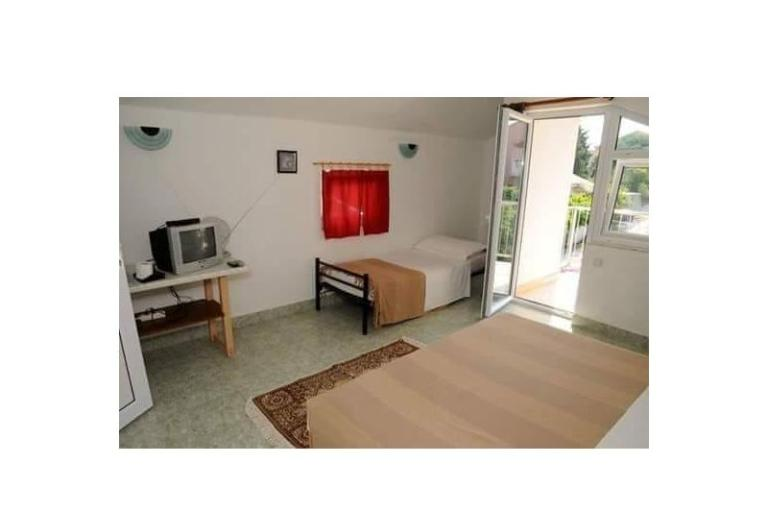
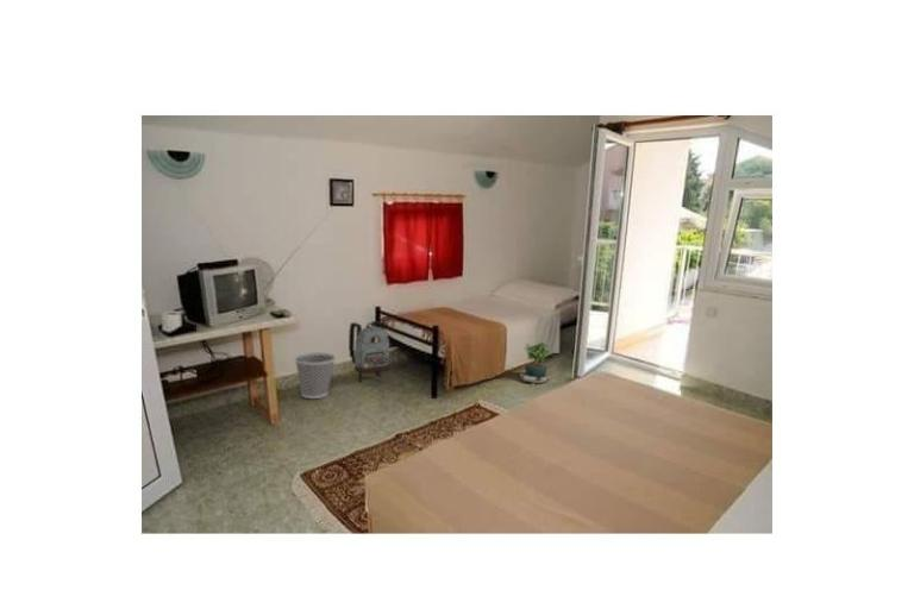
+ wastebasket (314, 376)
+ backpack (368, 351)
+ potted plant (538, 360)
